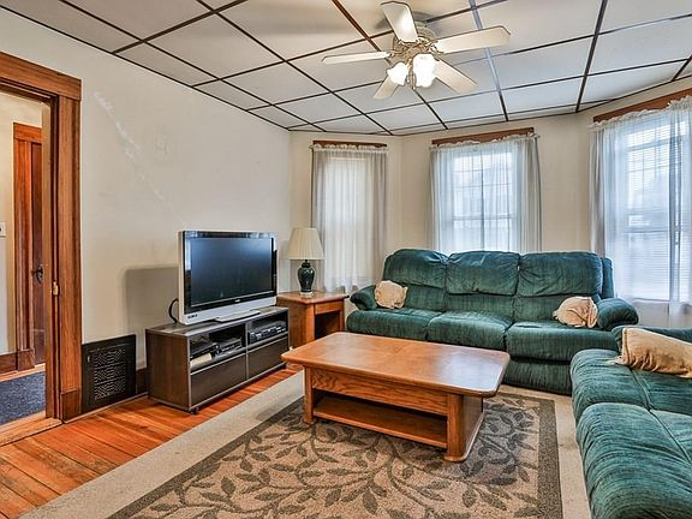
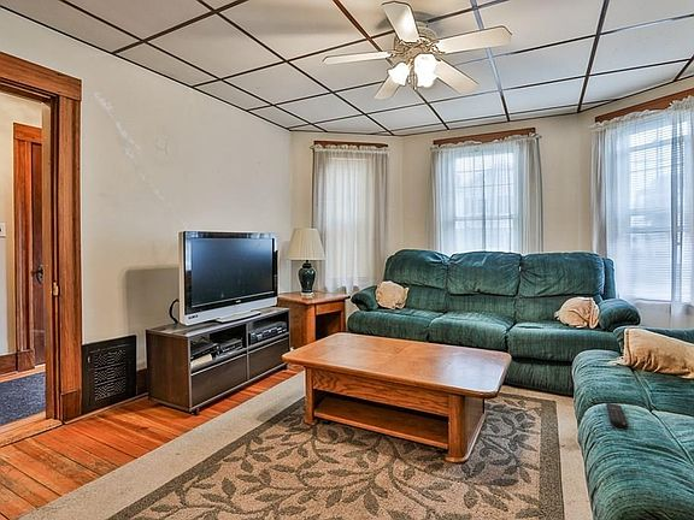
+ remote control (616, 414)
